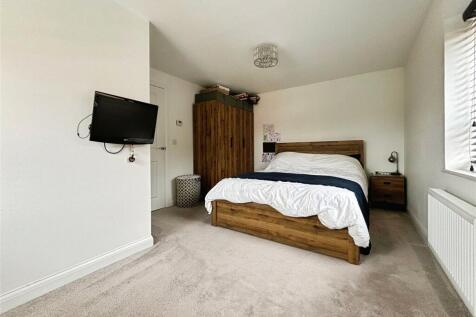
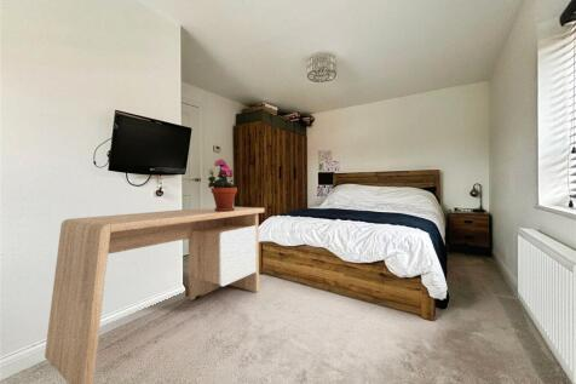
+ potted plant (223, 184)
+ desk (189, 265)
